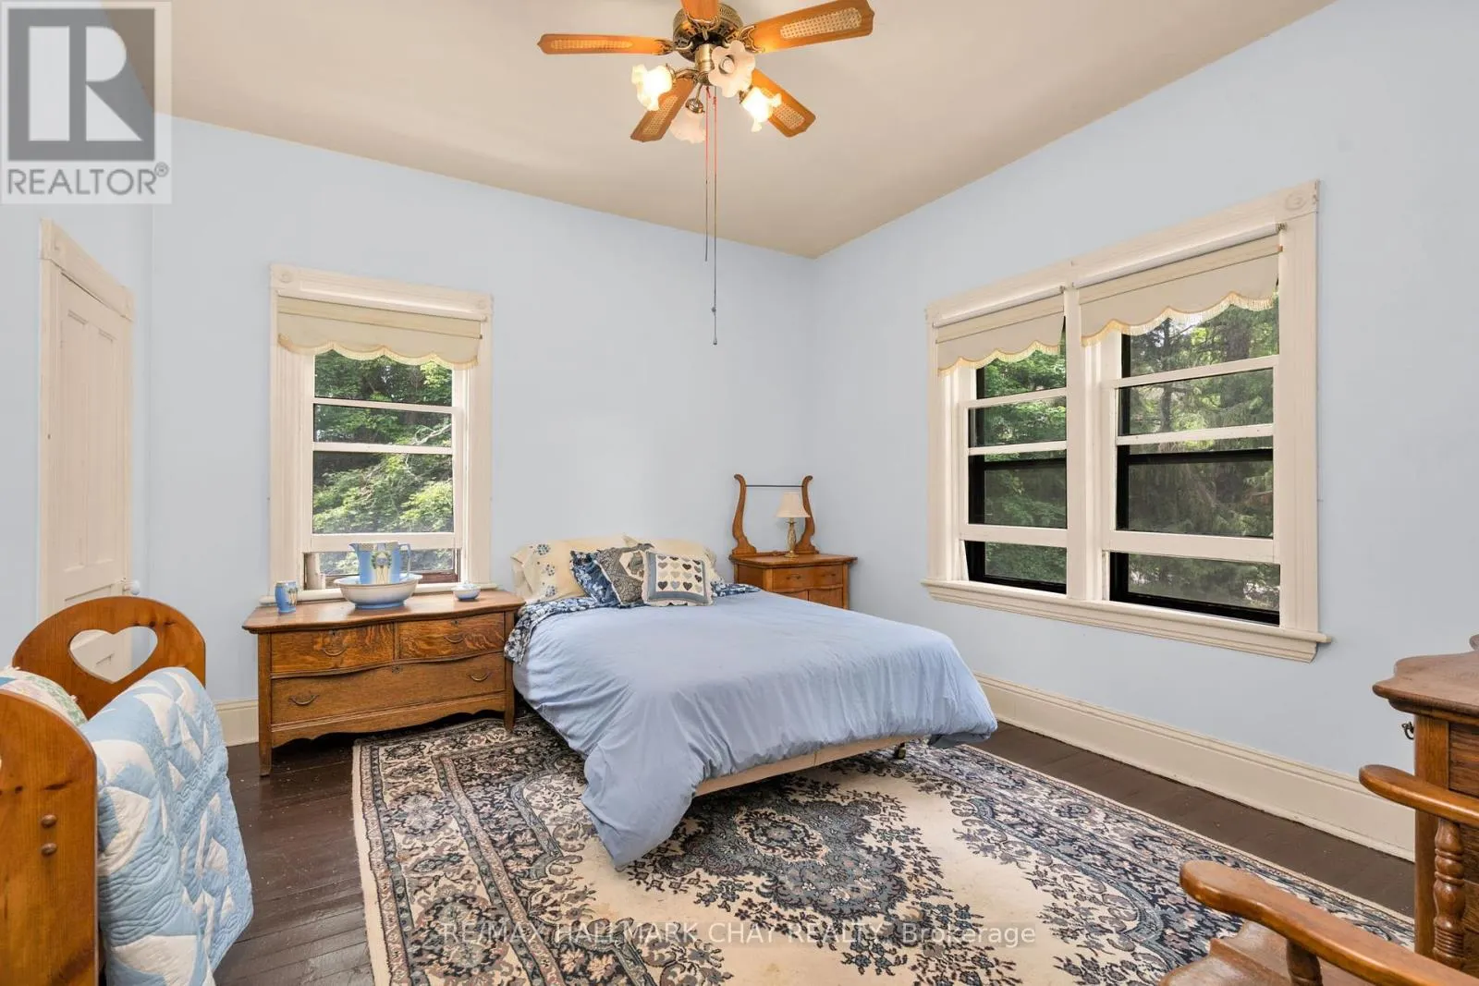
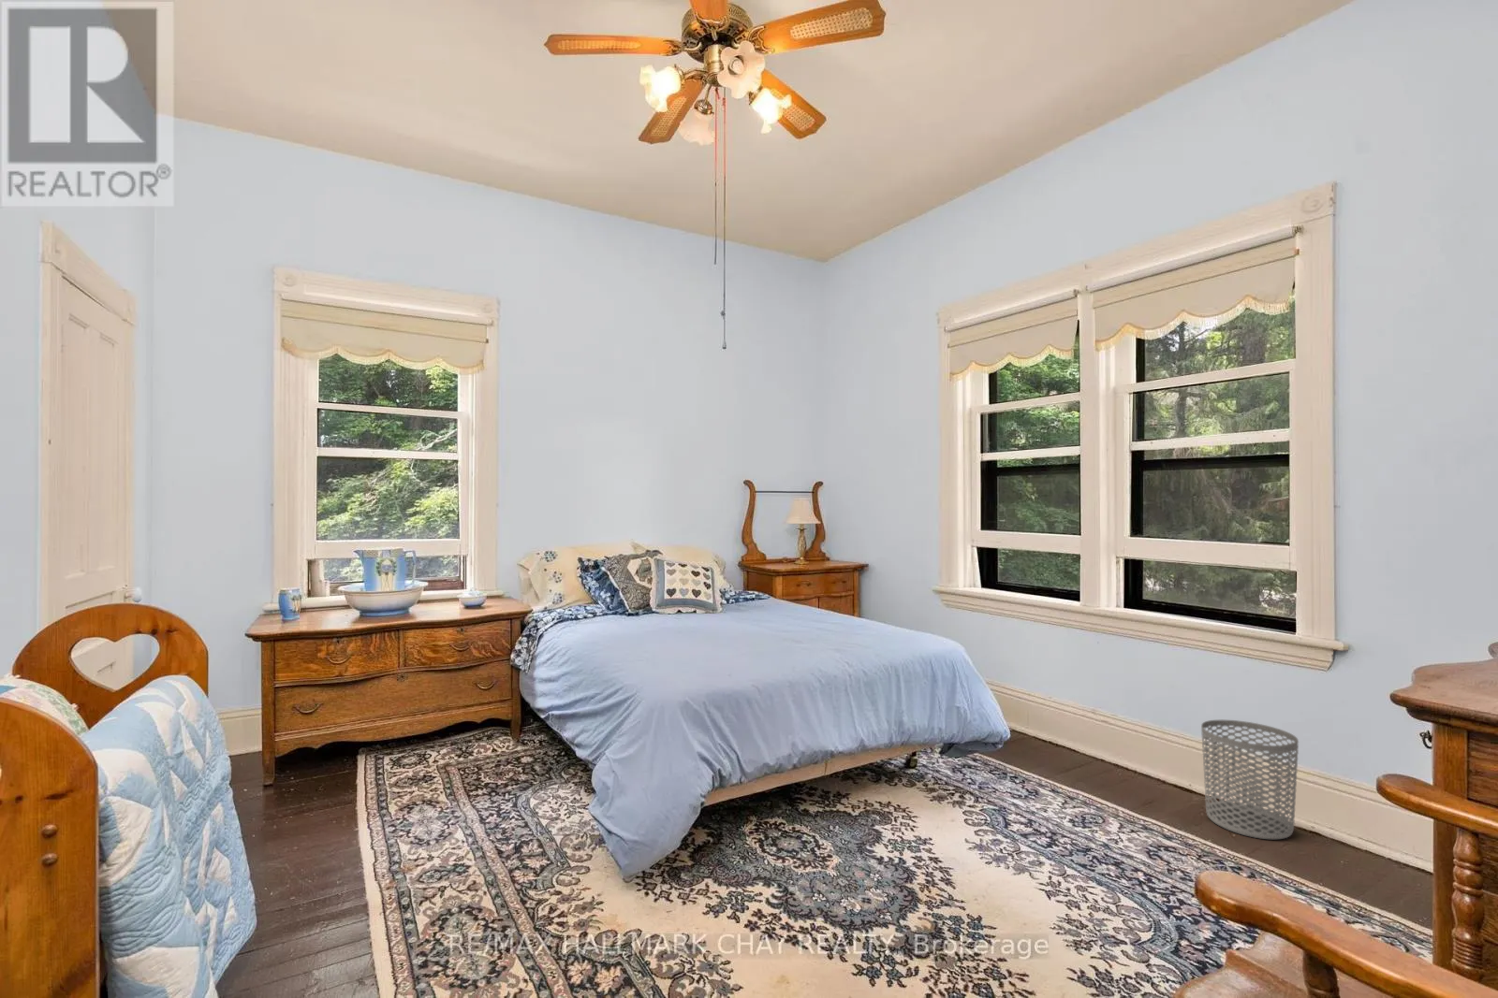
+ waste bin (1248, 777)
